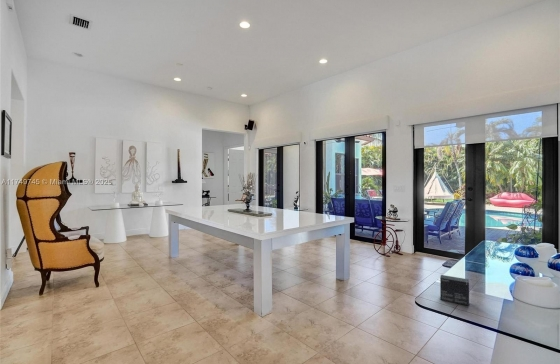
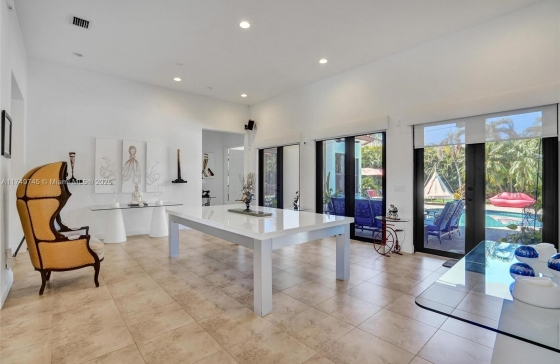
- small box (454, 289)
